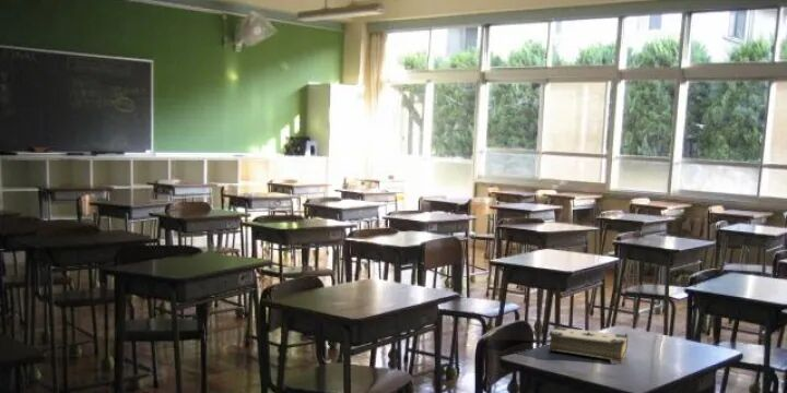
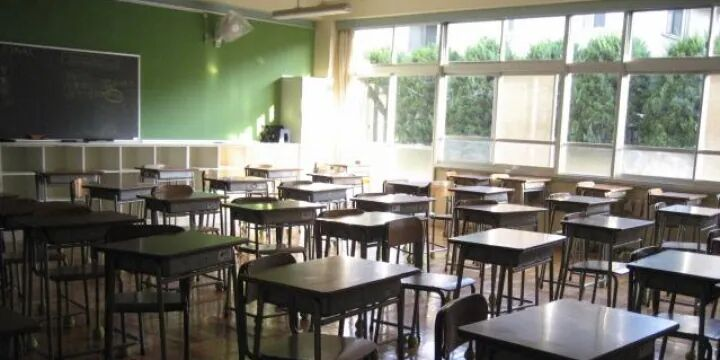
- book (588, 342)
